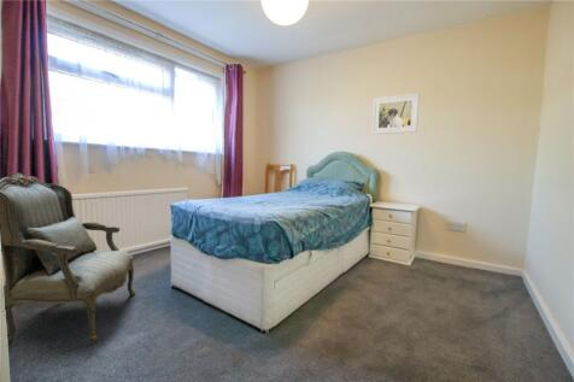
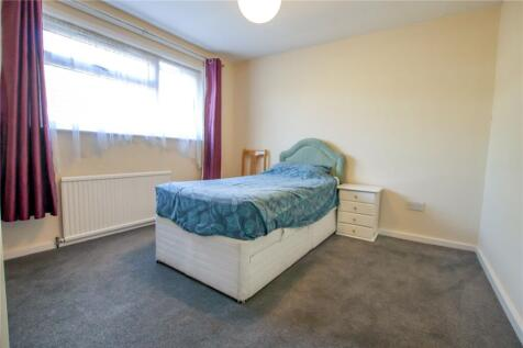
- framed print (394, 114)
- armchair (71, 247)
